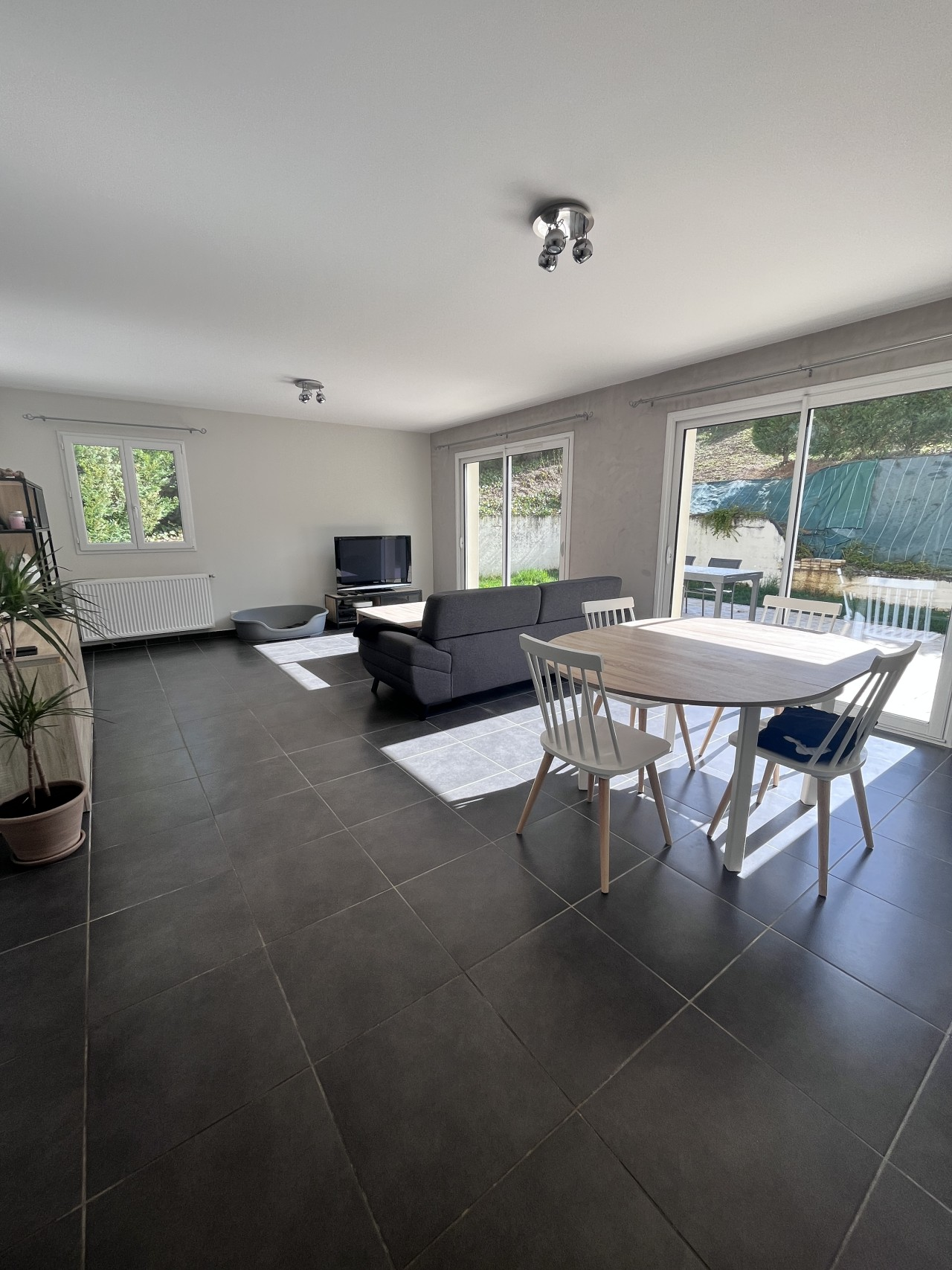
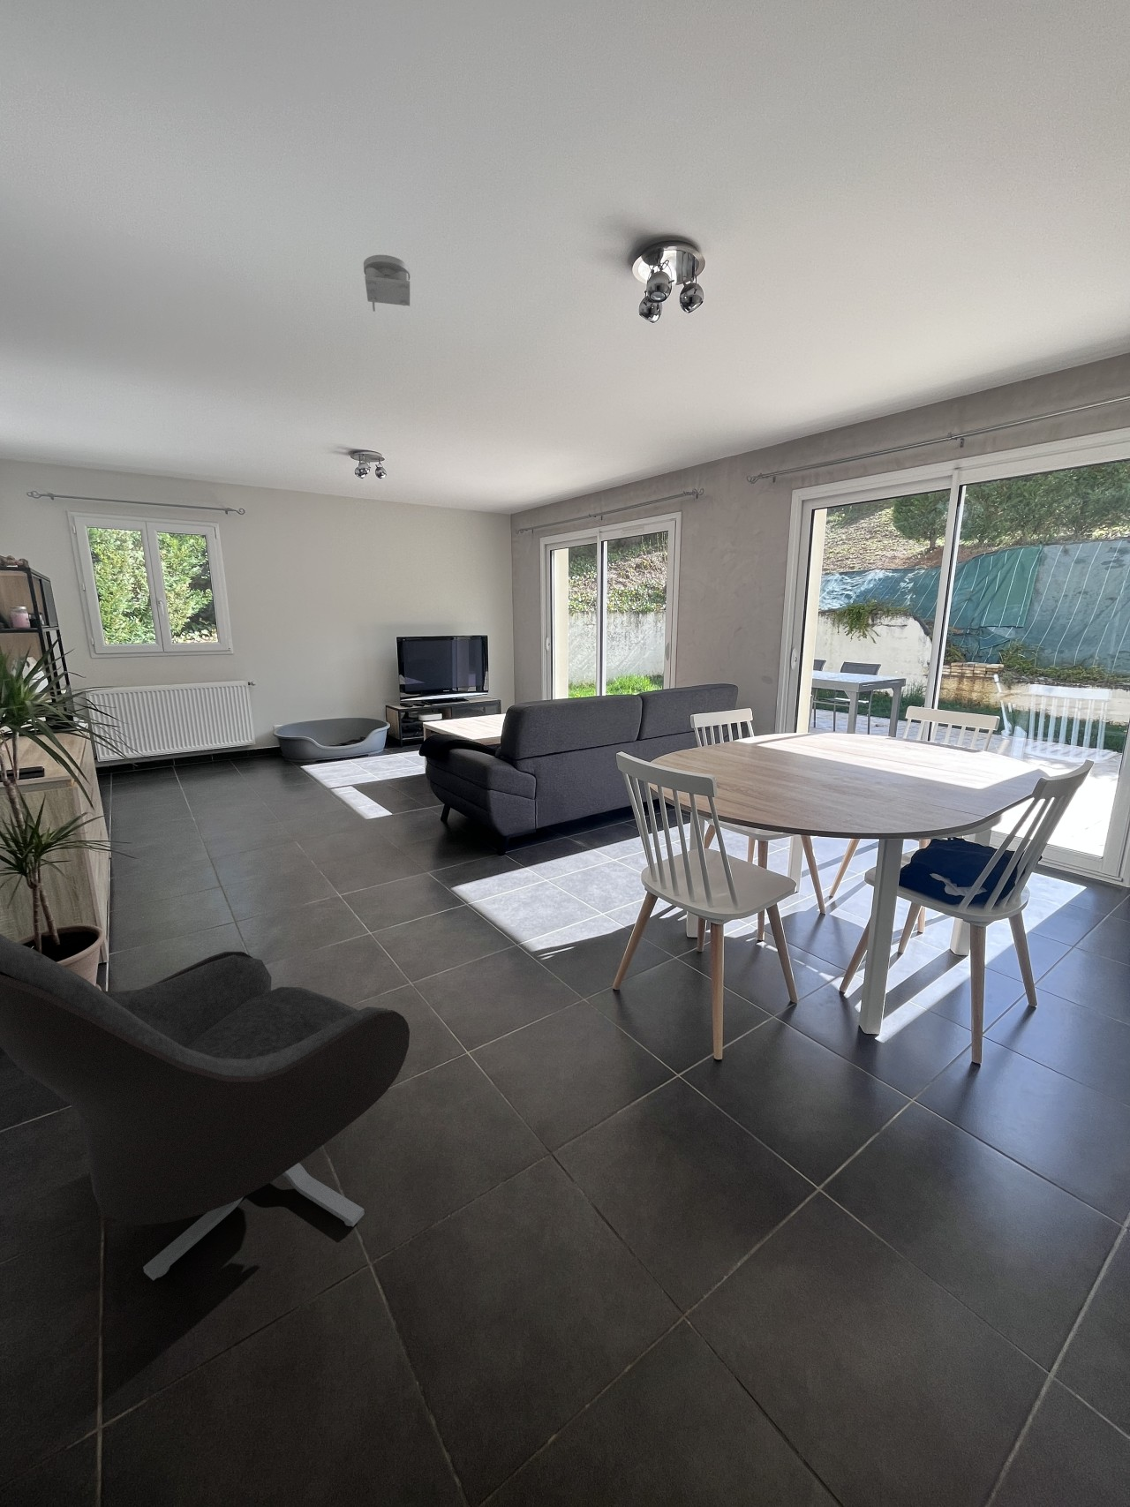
+ smoke detector (388, 288)
+ armchair (237, 1028)
